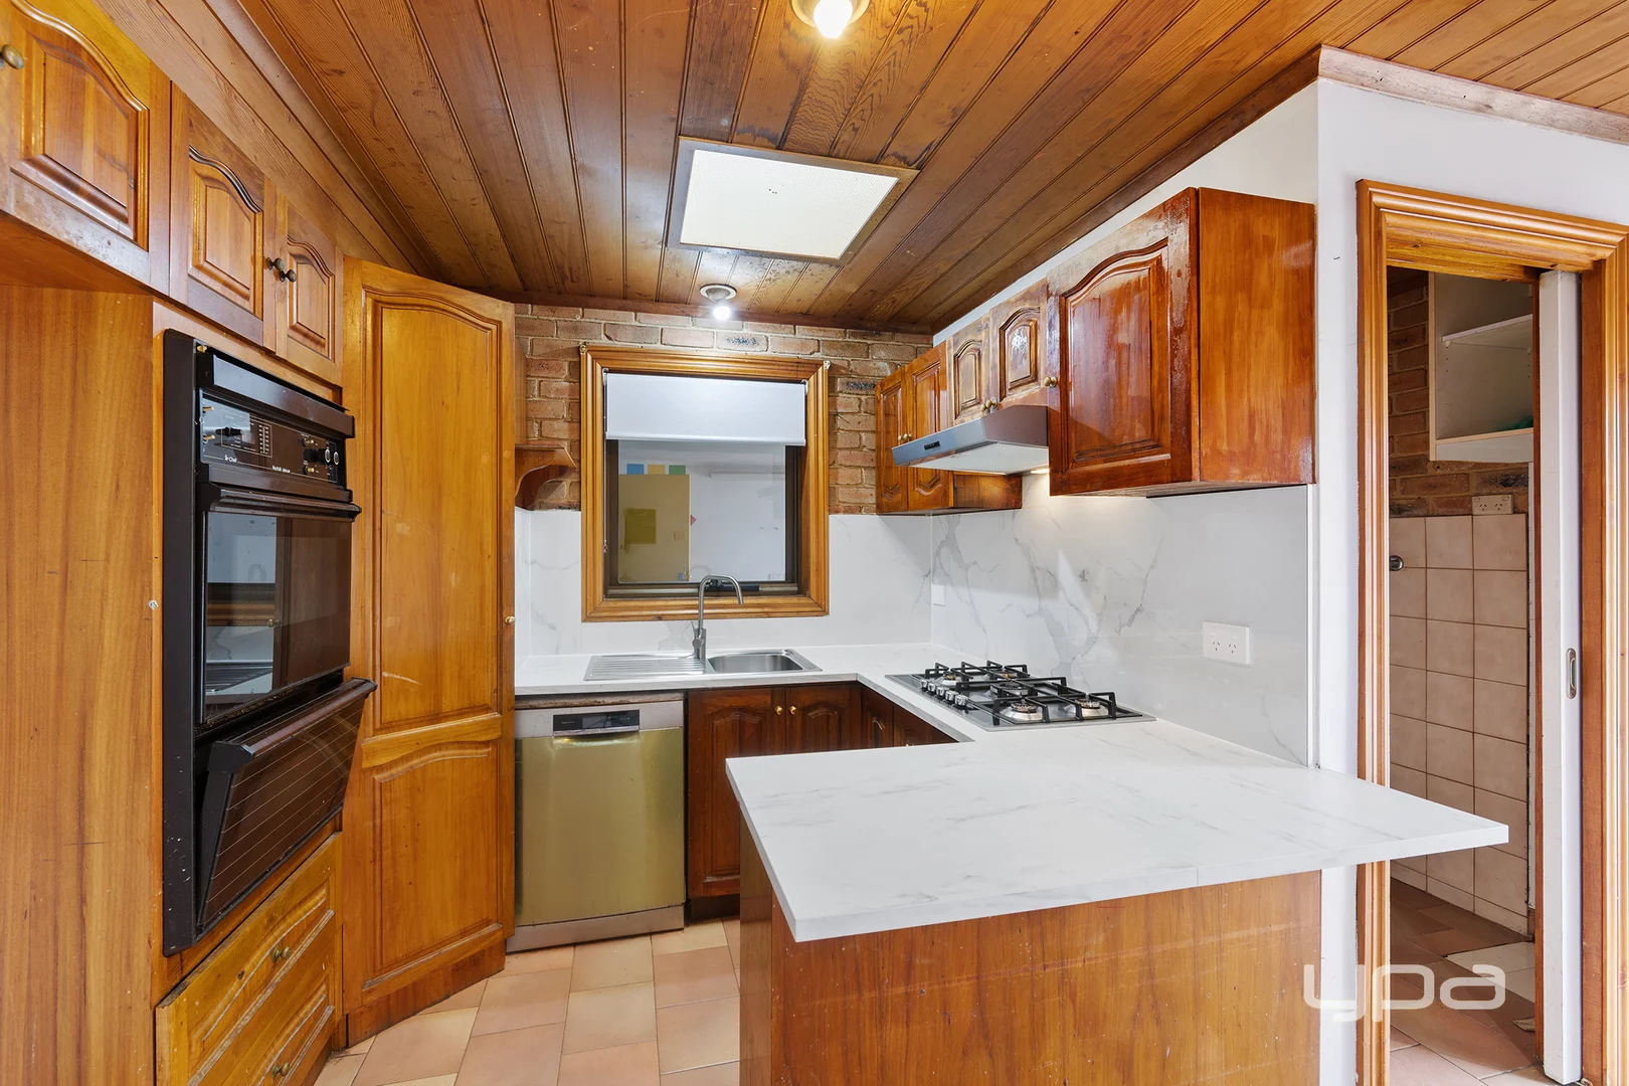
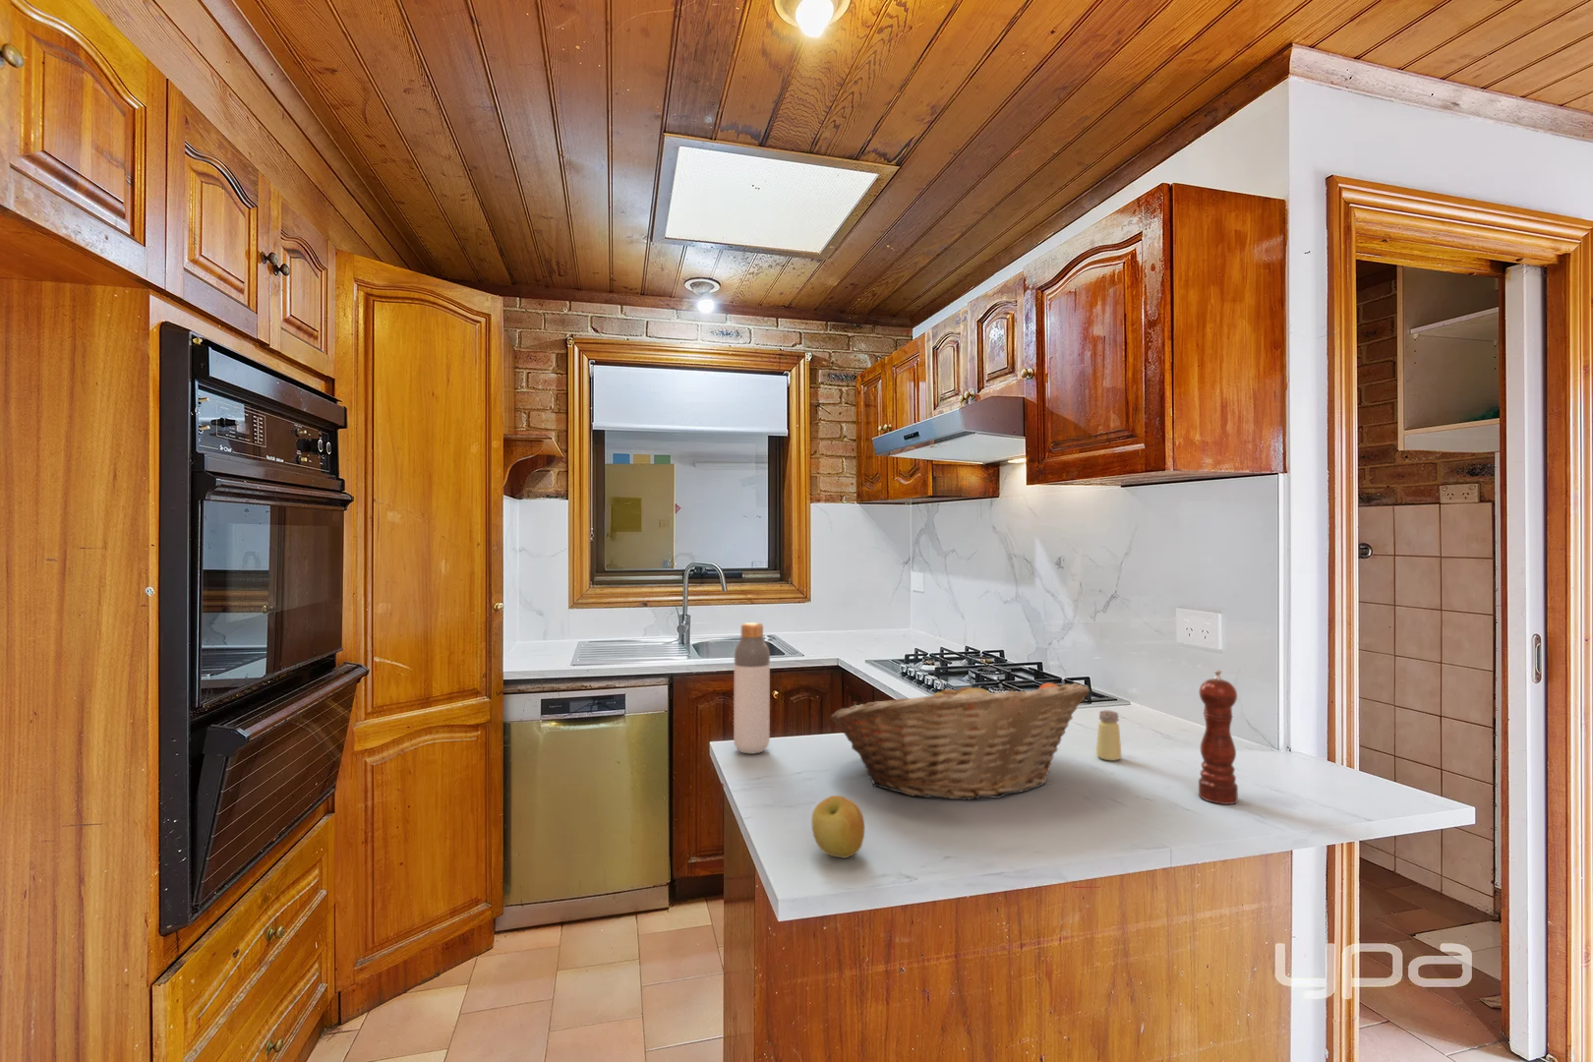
+ saltshaker (1108, 734)
+ bottle (751, 686)
+ apple (838, 827)
+ pepper mill (1217, 734)
+ fruit basket (959, 724)
